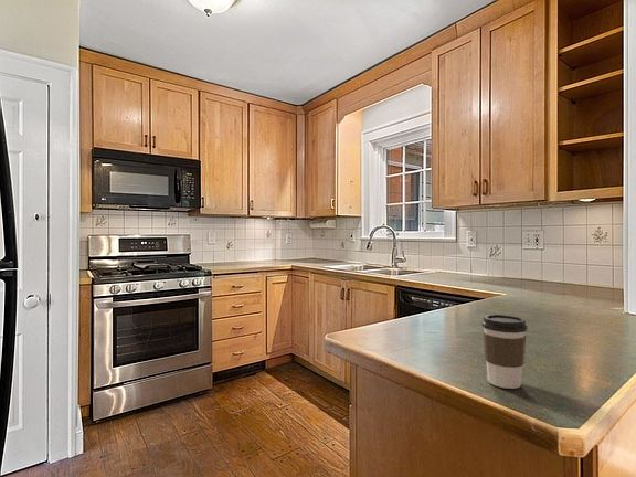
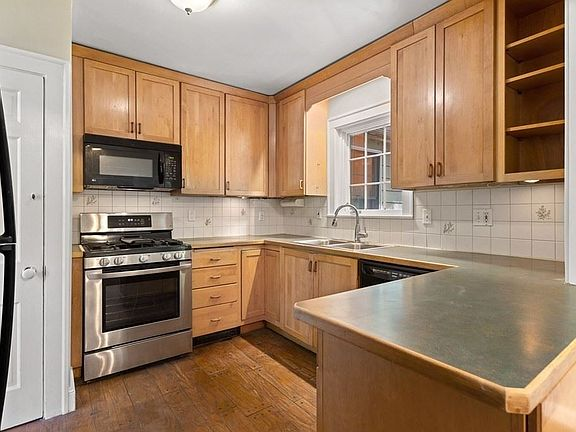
- coffee cup (504, 350)
